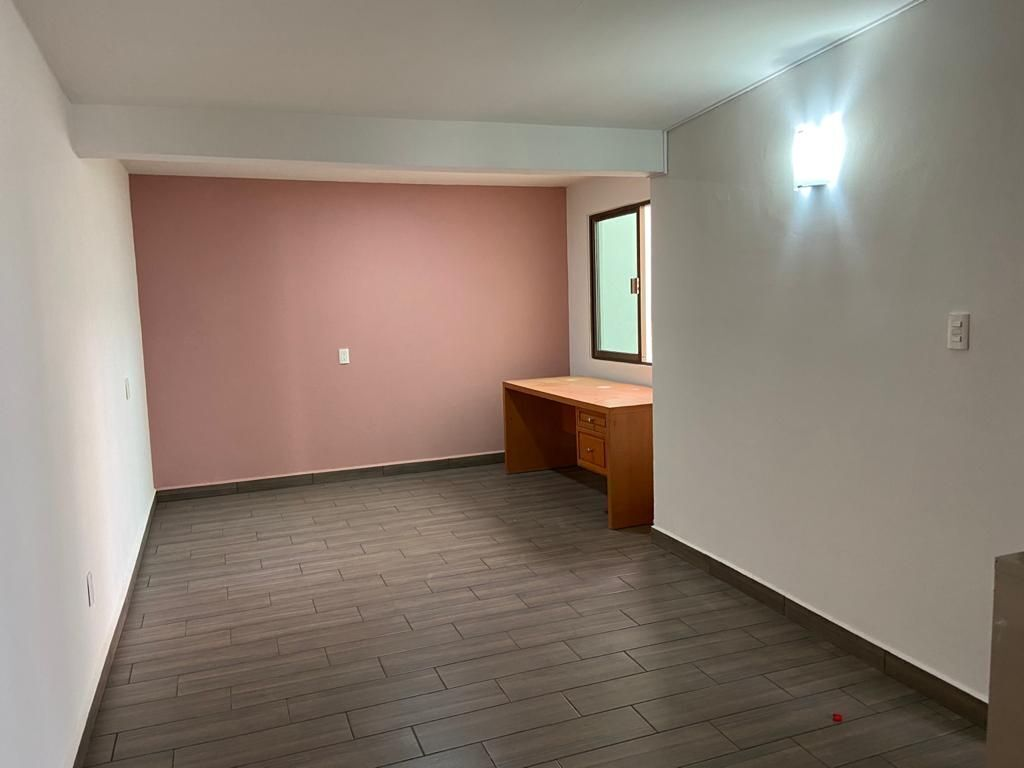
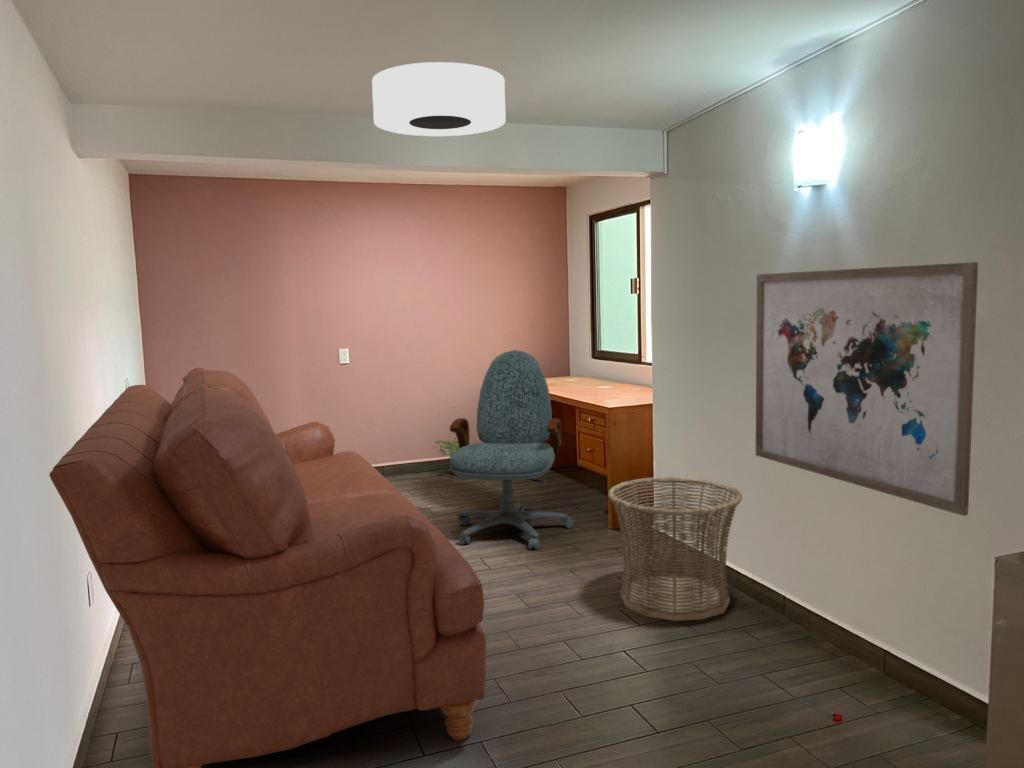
+ potted plant (460, 448)
+ wall art (846, 376)
+ sofa (268, 514)
+ ceiling light (439, 102)
+ basket (674, 545)
+ office chair (506, 444)
